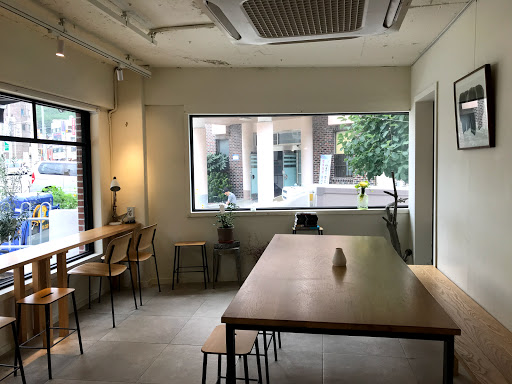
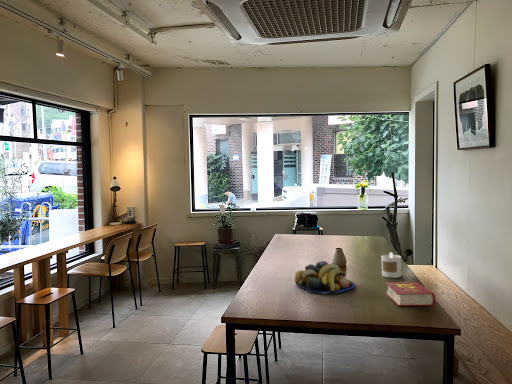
+ book (408, 293)
+ fruit bowl (325, 274)
+ candle (391, 264)
